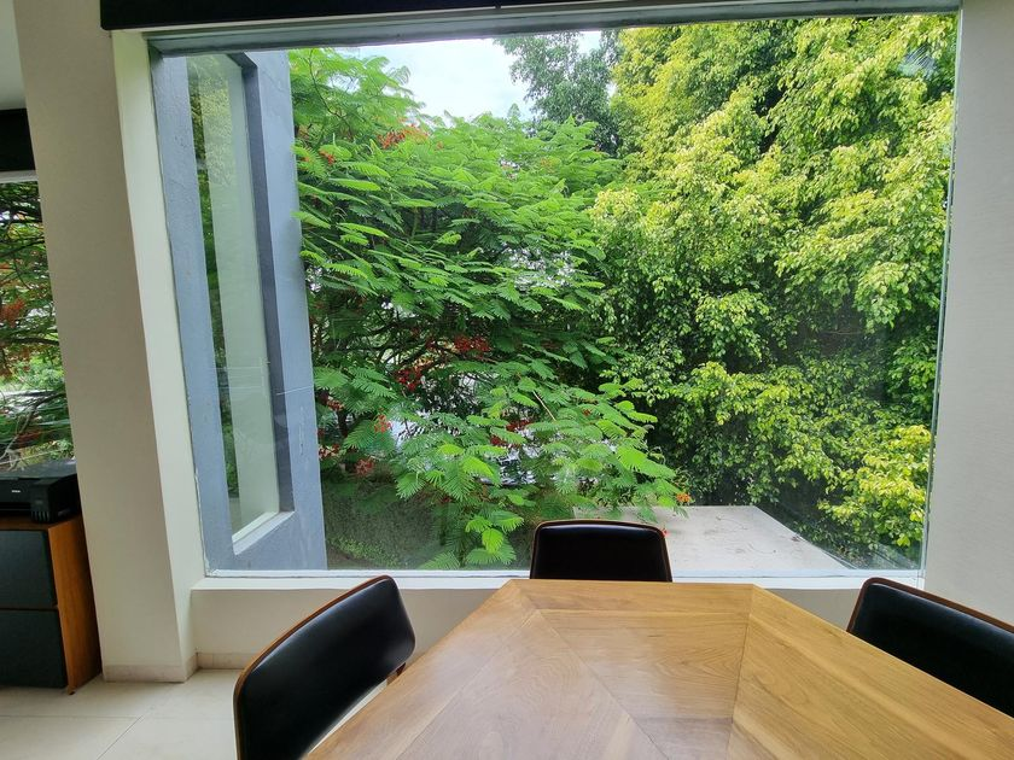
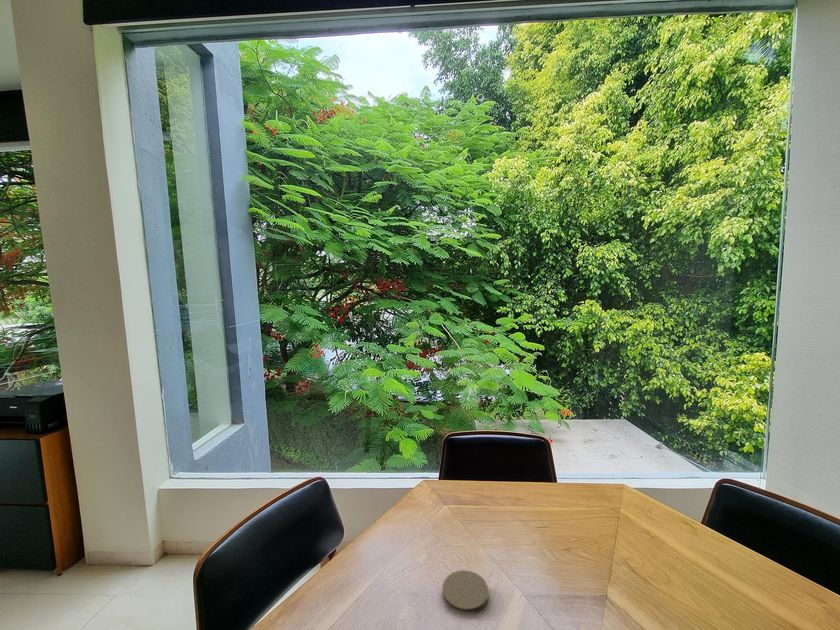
+ coaster (465, 591)
